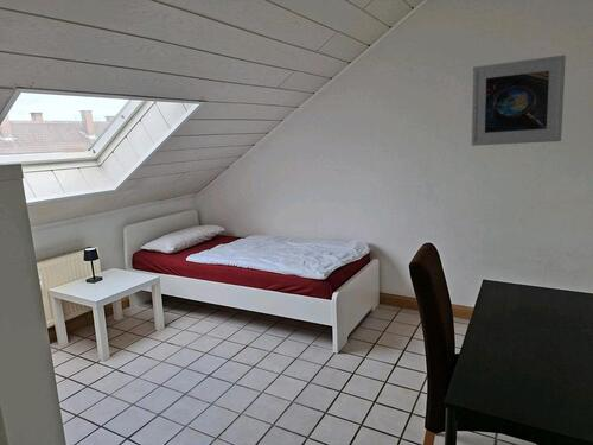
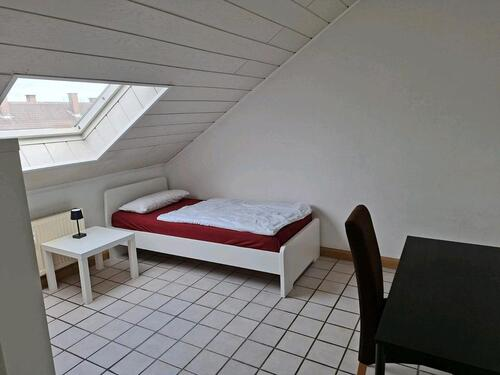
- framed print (515, 102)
